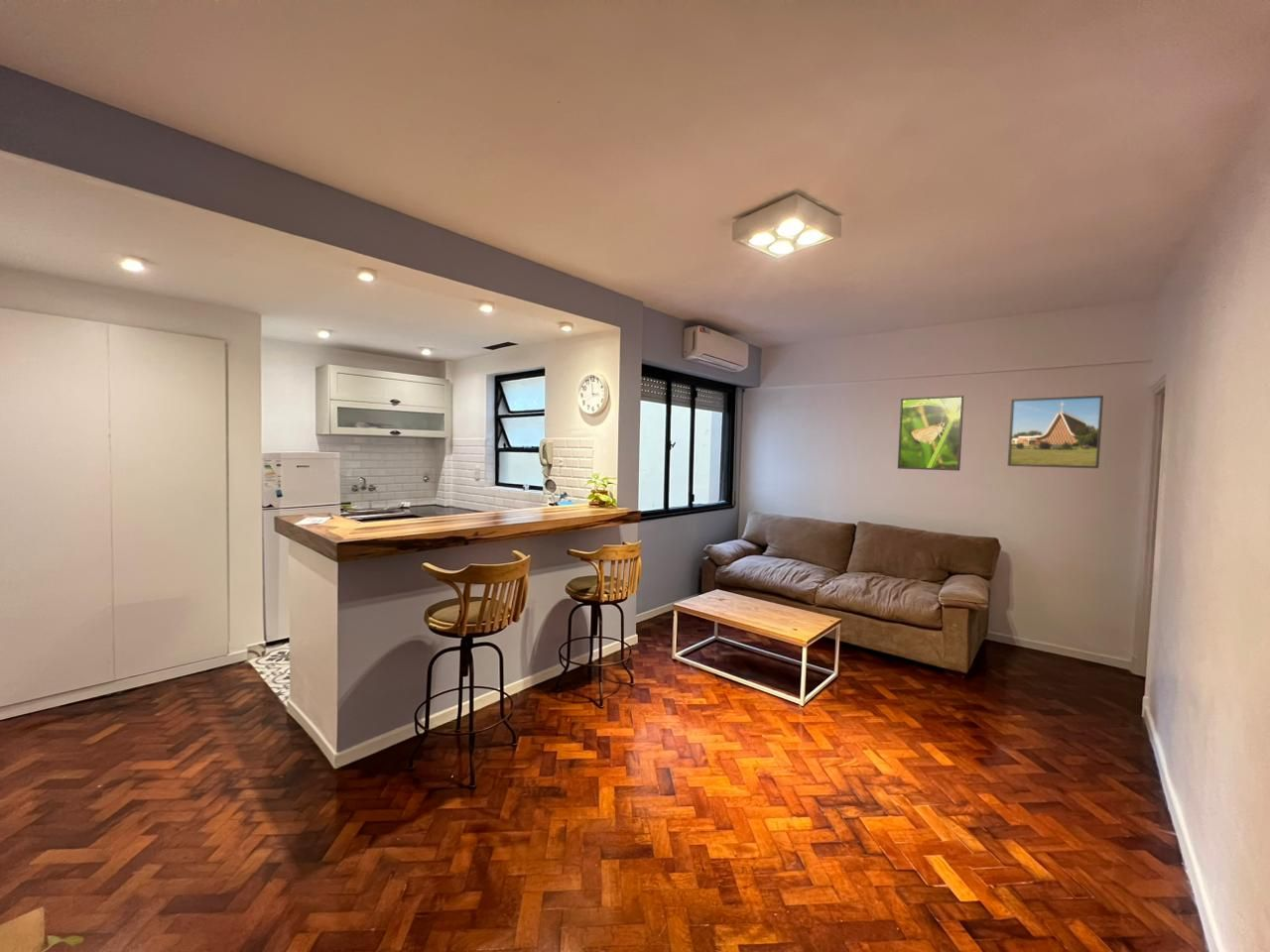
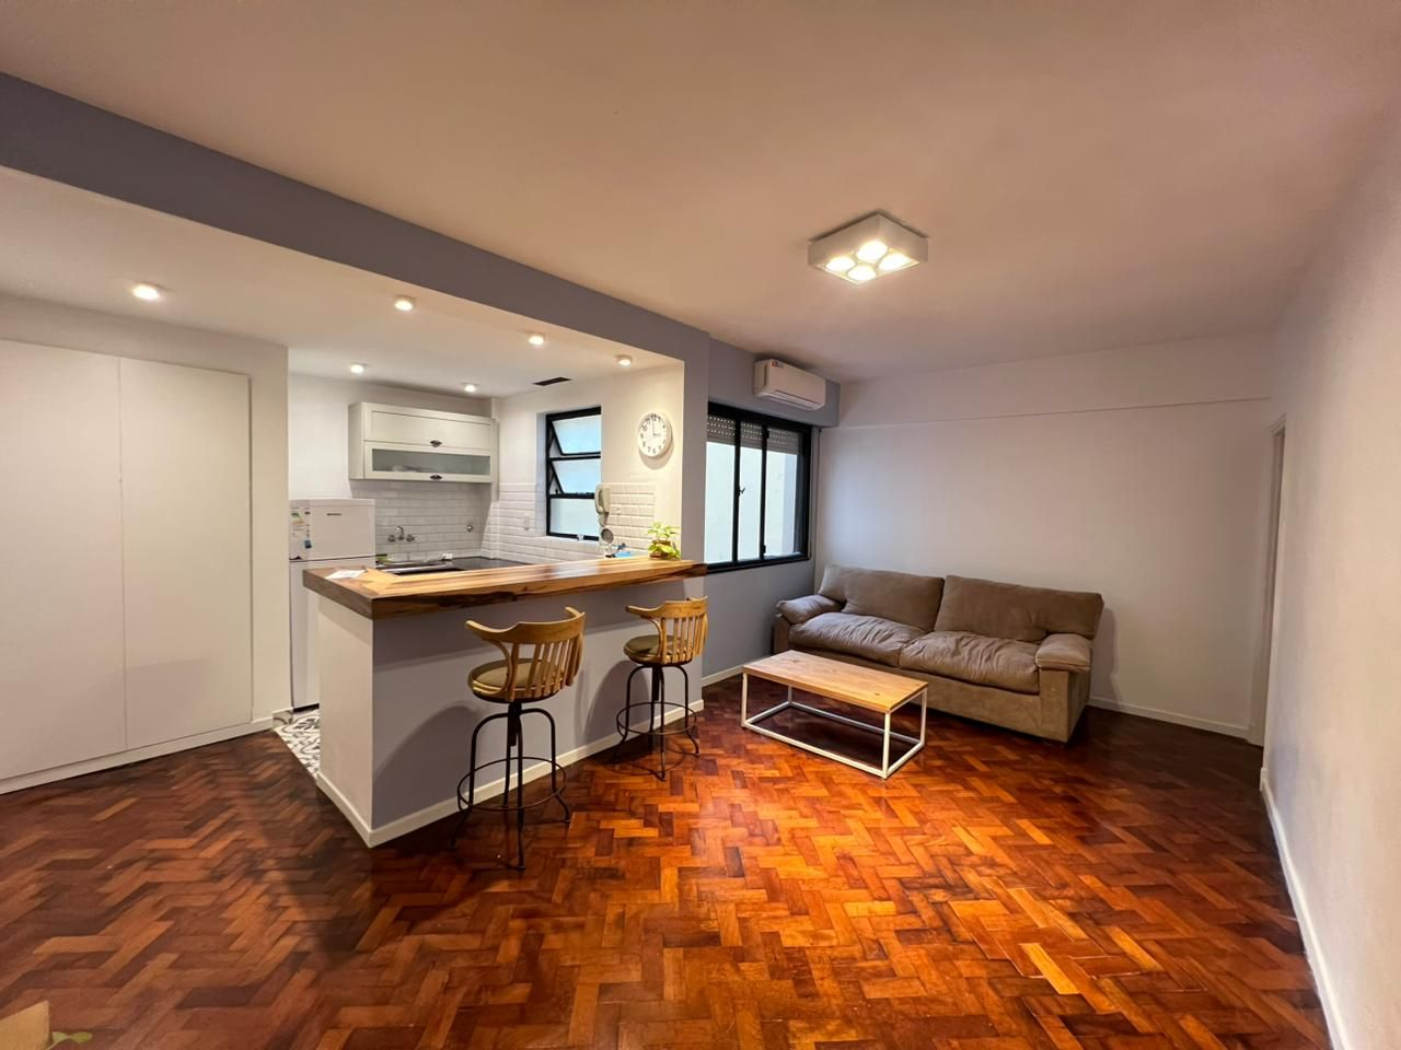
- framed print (1053, 432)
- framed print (929, 433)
